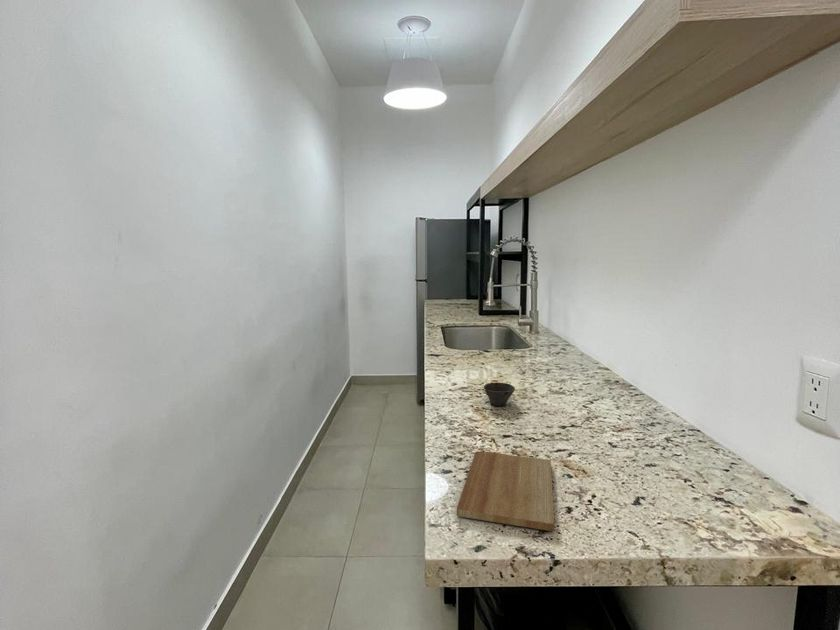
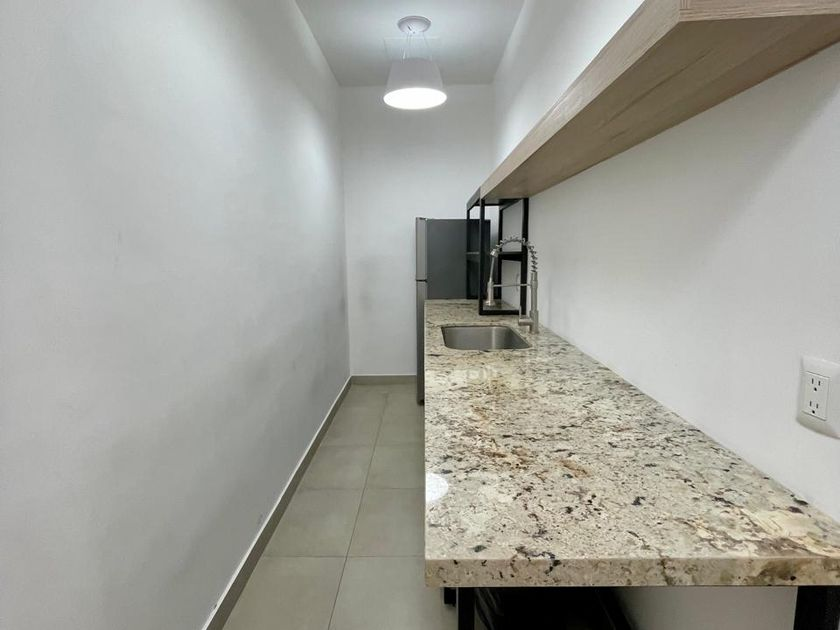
- cup (500, 394)
- cutting board (508, 484)
